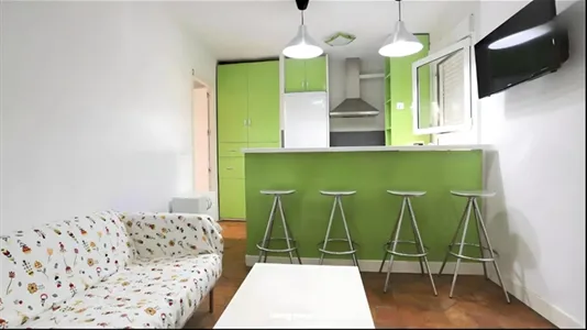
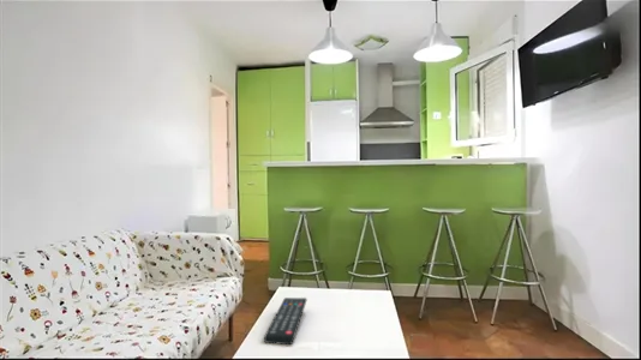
+ remote control (288, 318)
